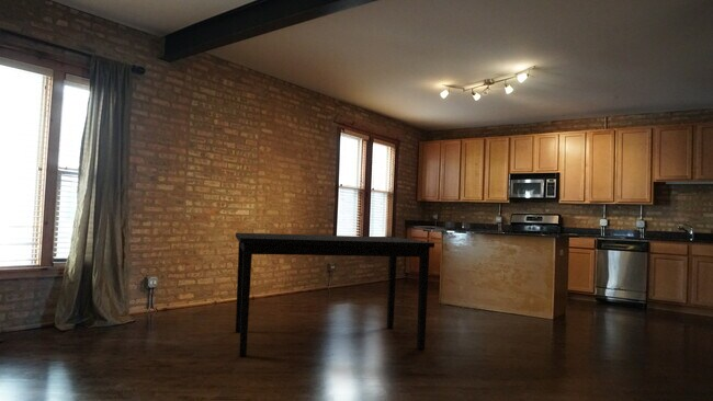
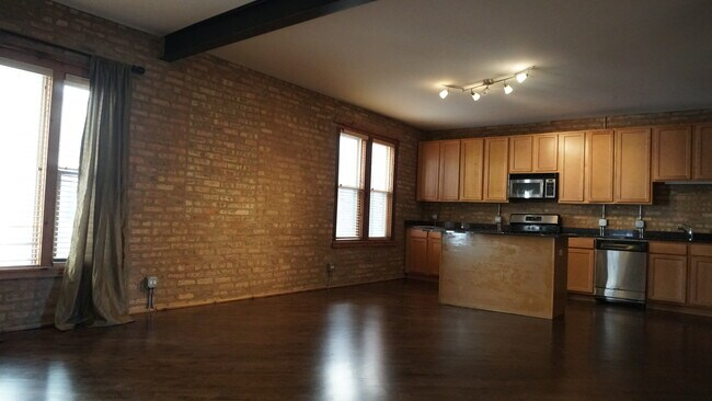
- dining table (328, 254)
